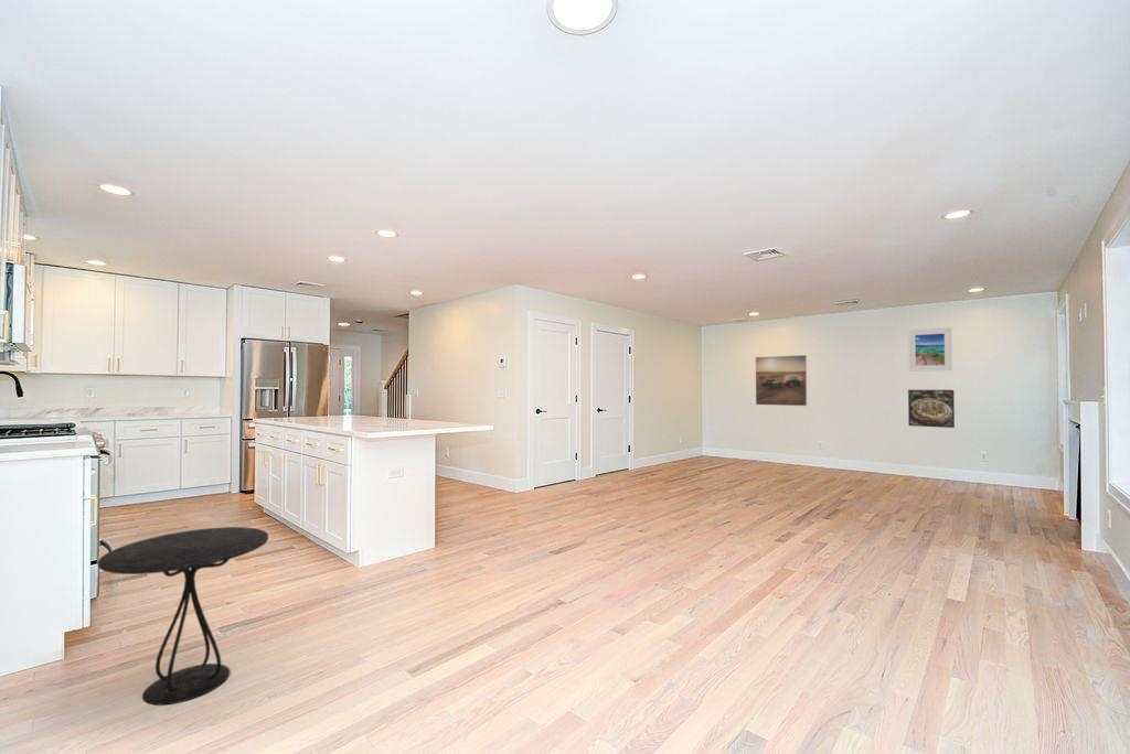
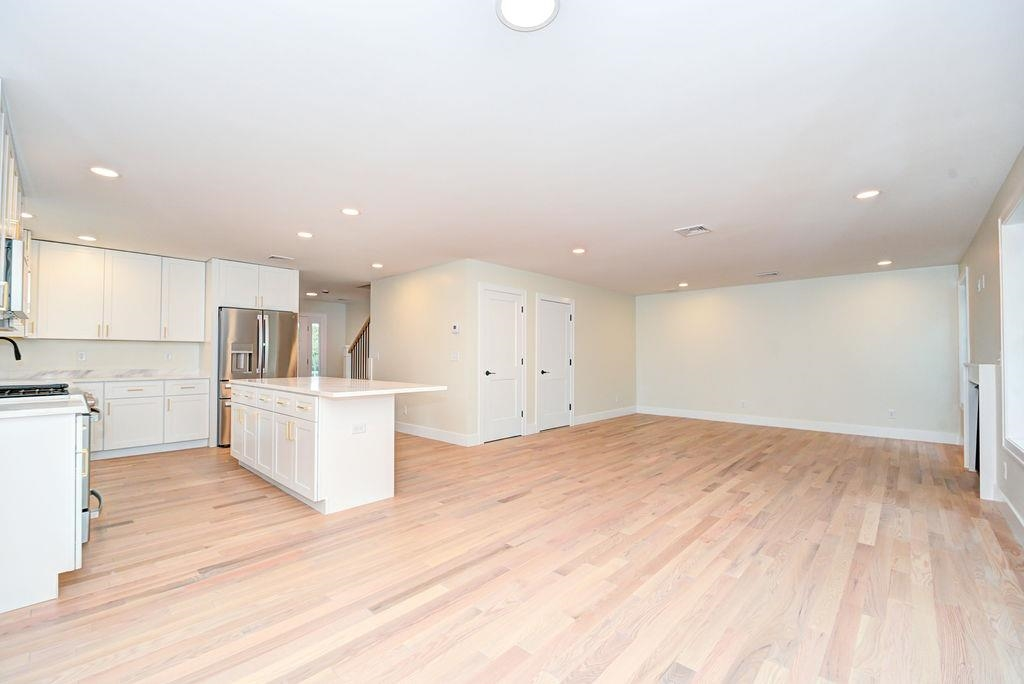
- side table (185, 614)
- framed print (929, 349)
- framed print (780, 380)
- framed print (930, 408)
